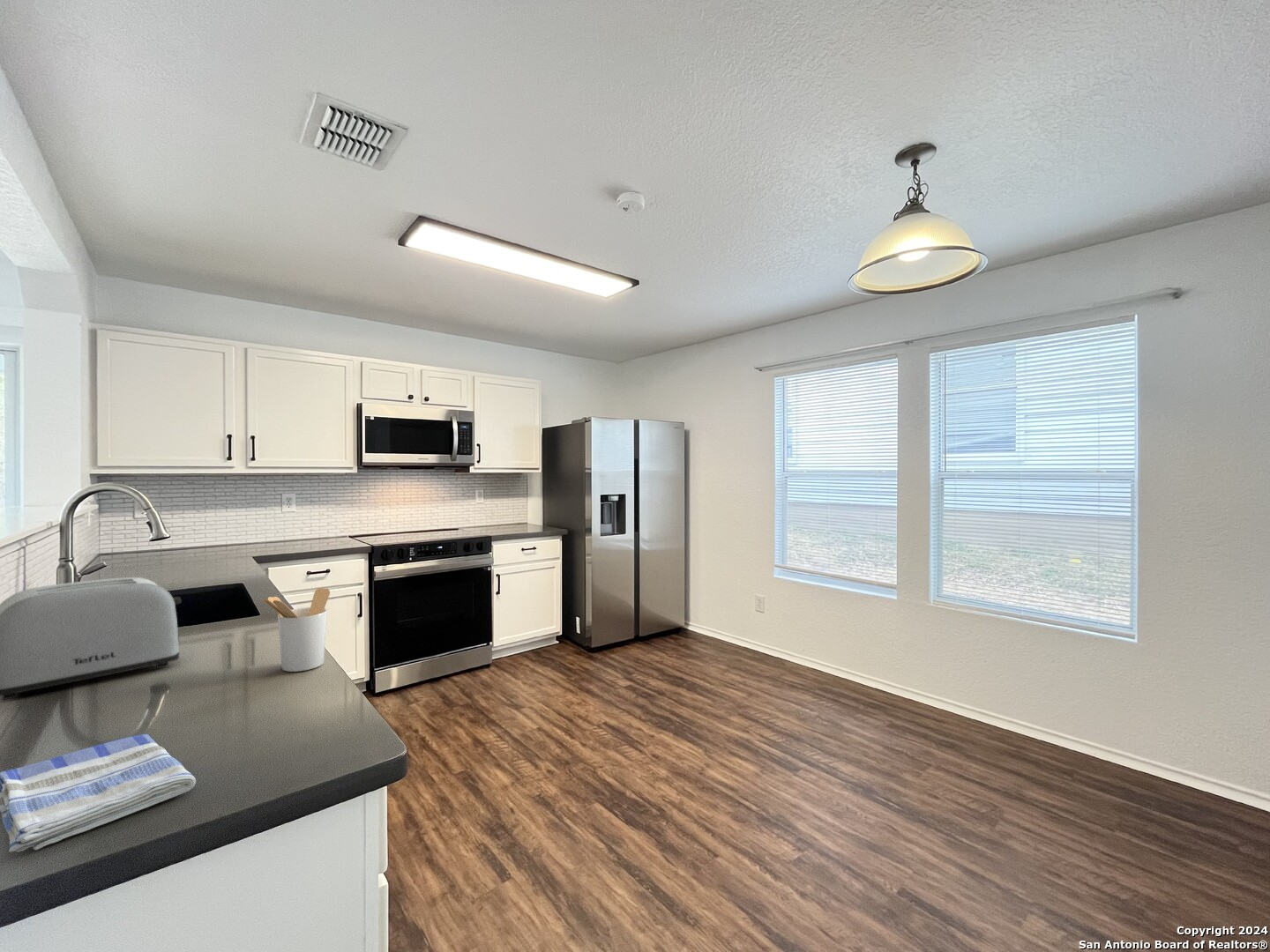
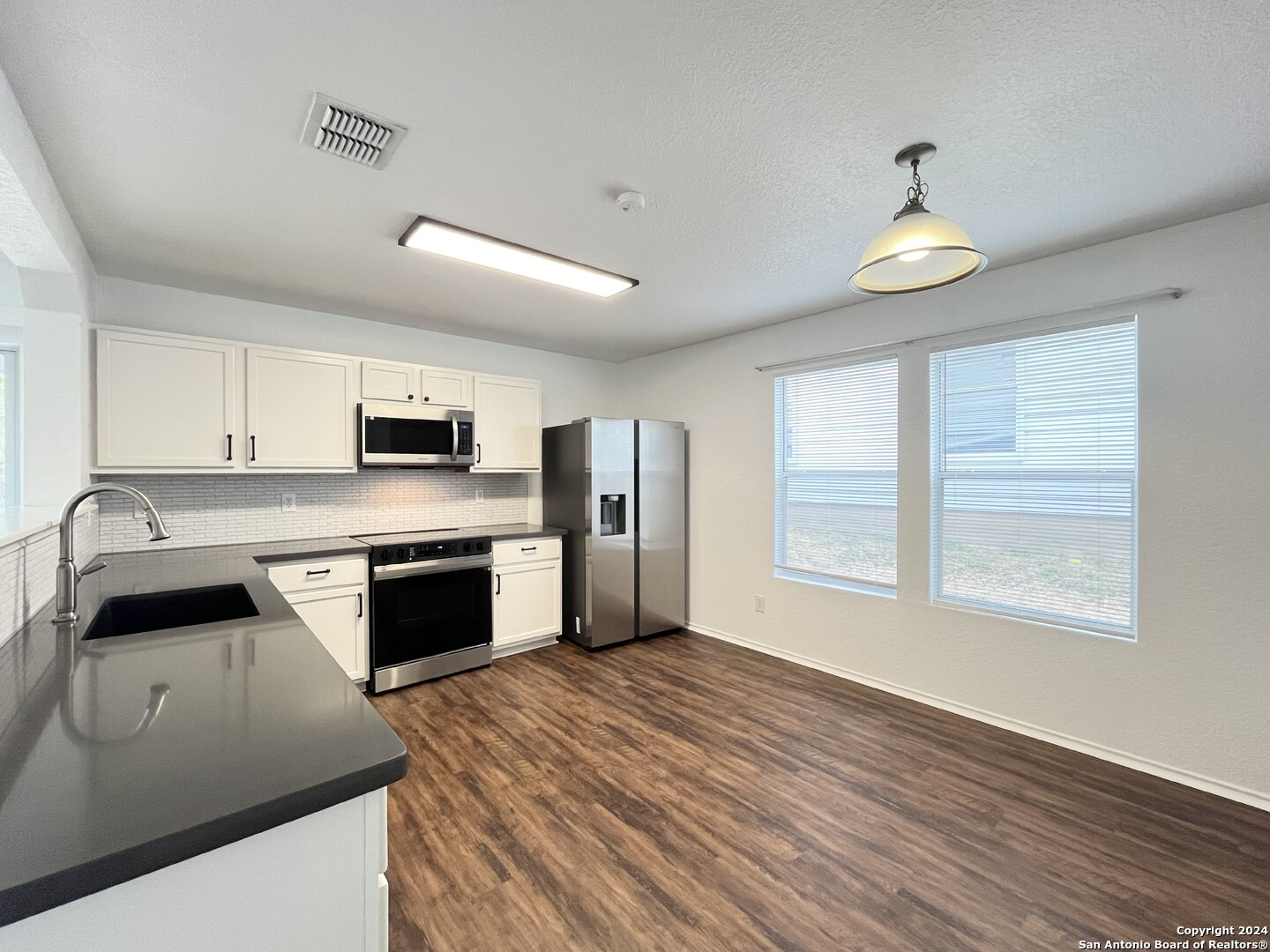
- utensil holder (294, 628)
- dish towel (93, 780)
- toaster (93, 628)
